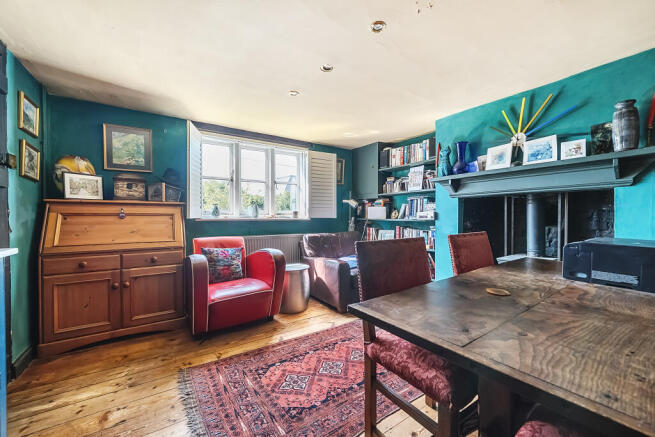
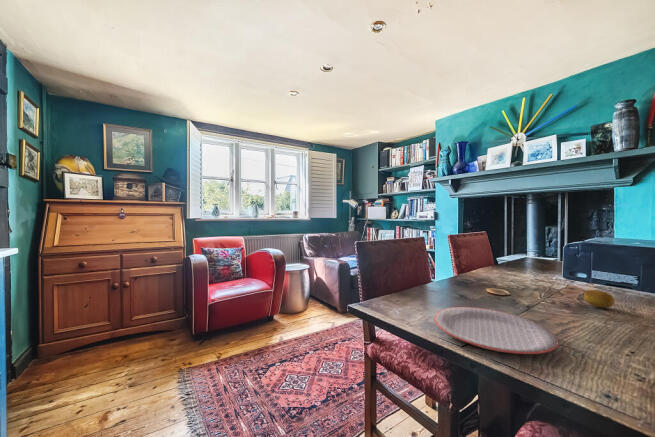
+ fruit (598, 298)
+ plate (489, 329)
